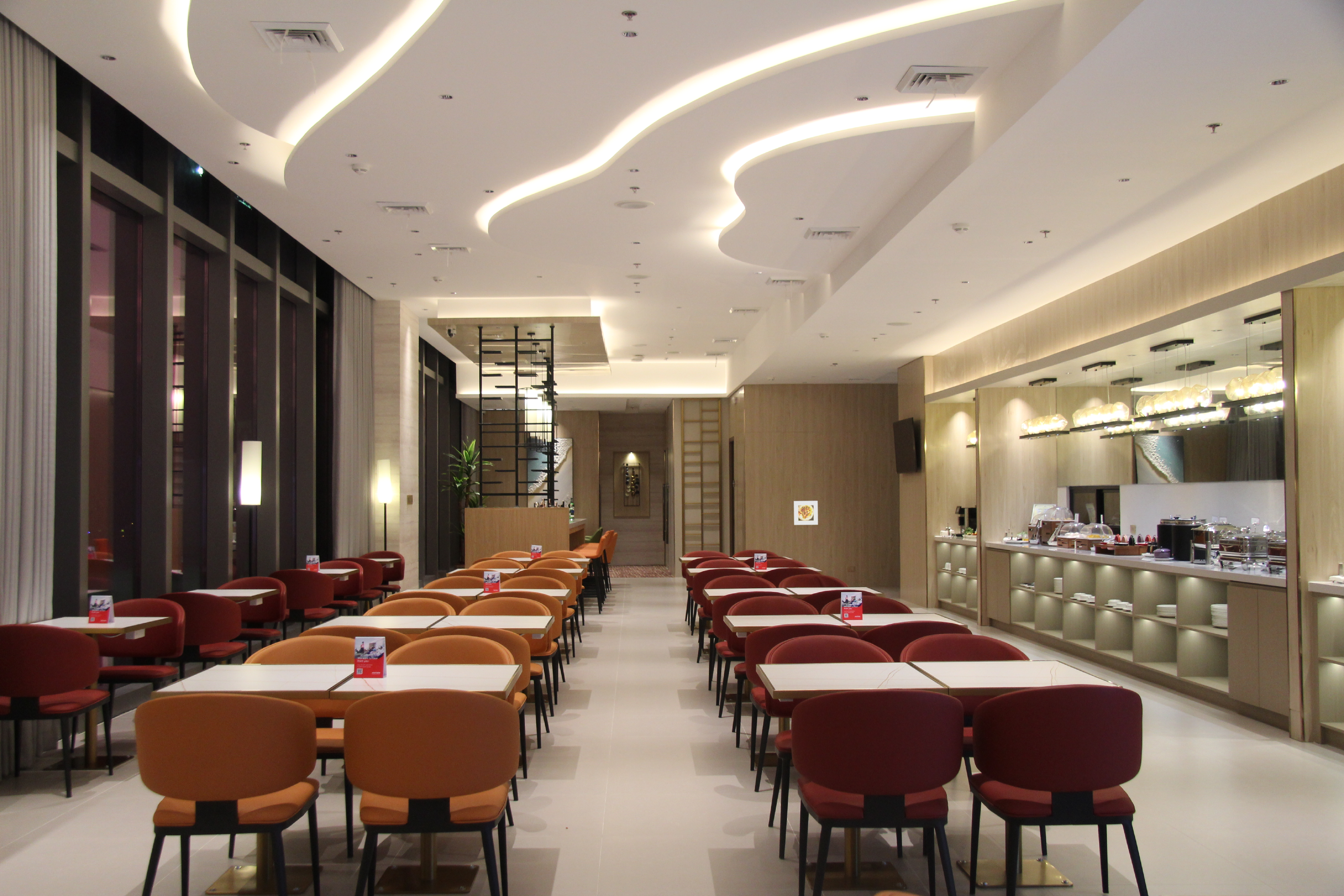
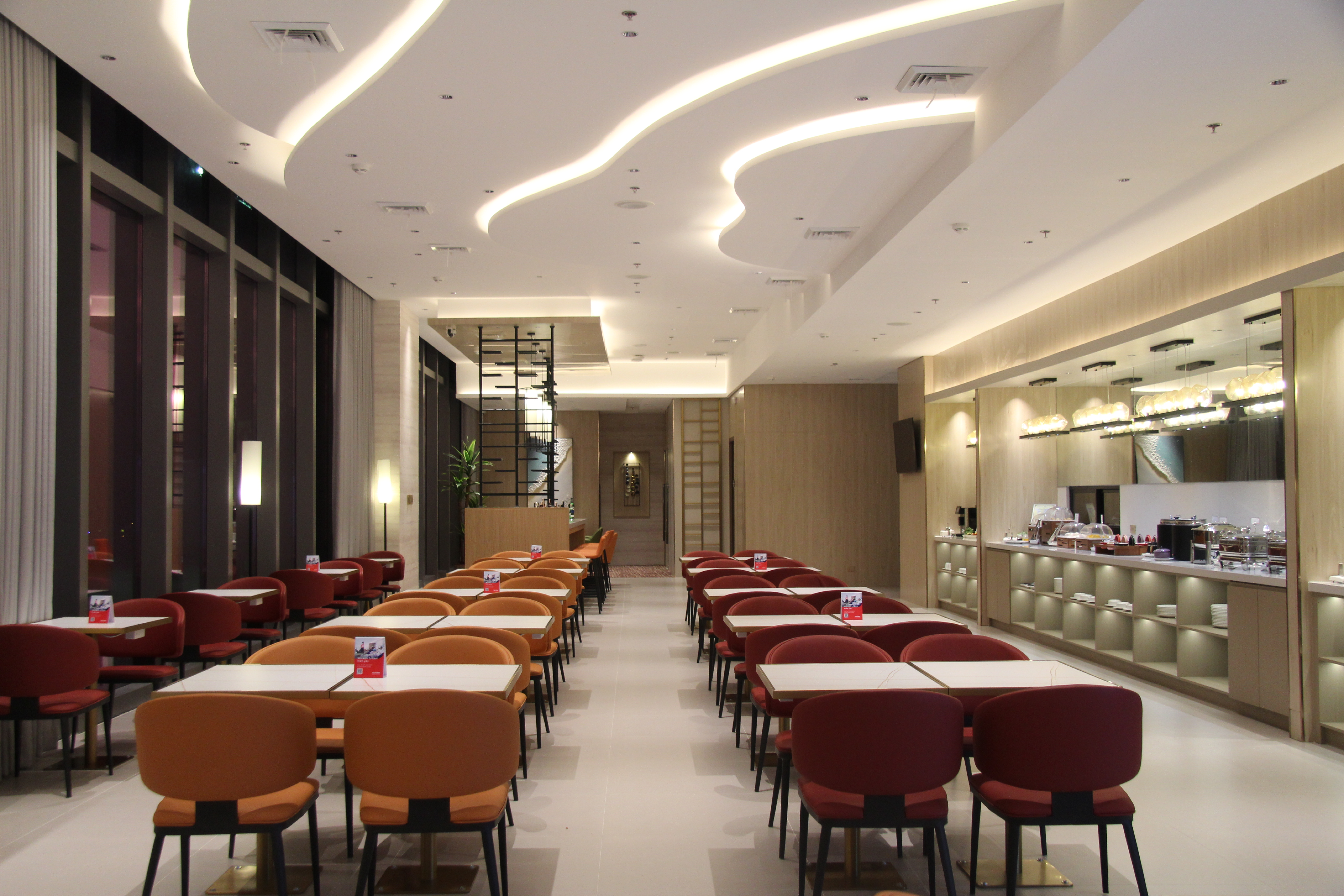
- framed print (806, 513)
